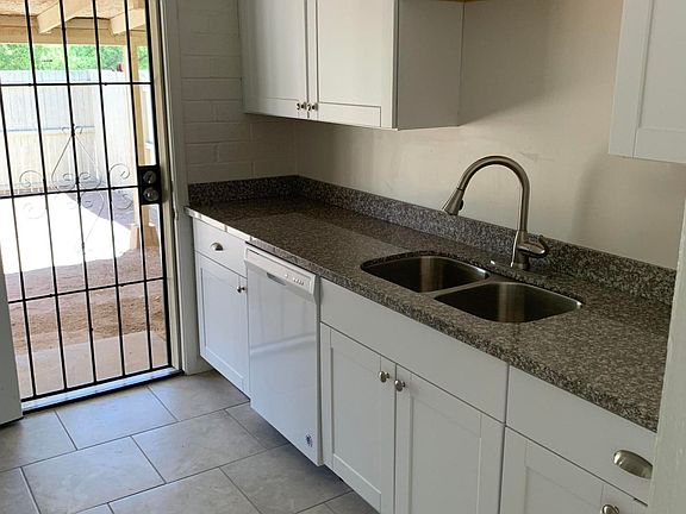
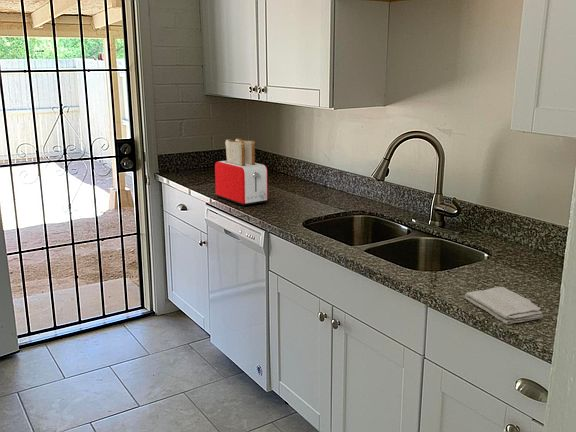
+ washcloth (503, 303)
+ toaster (241, 170)
